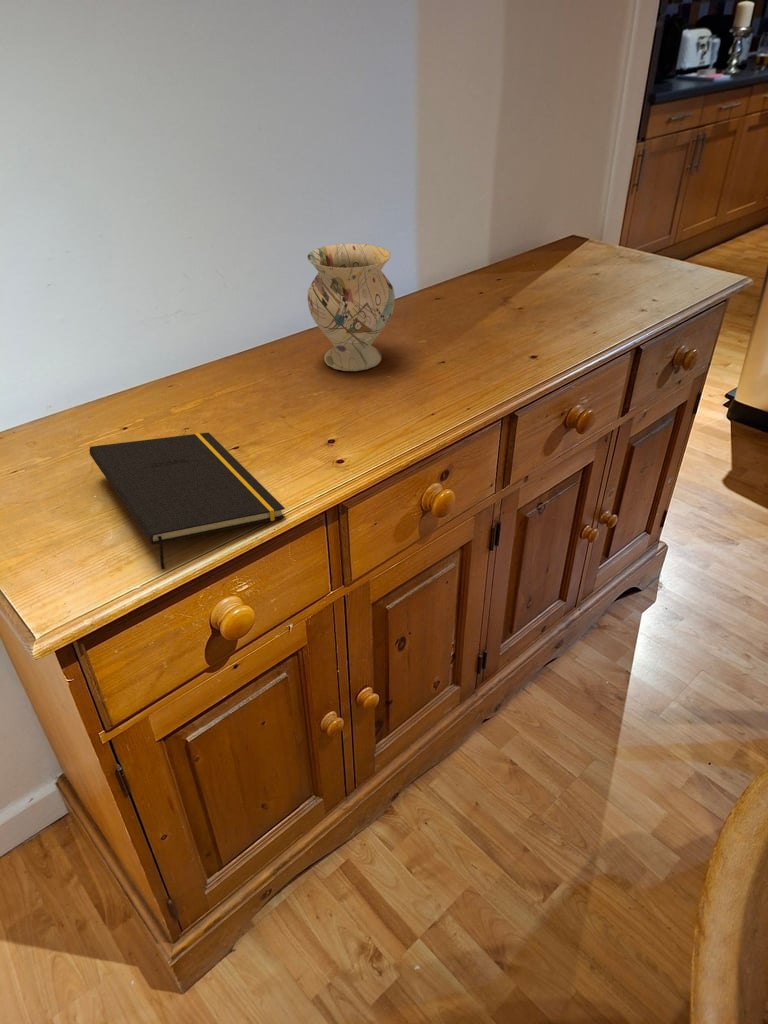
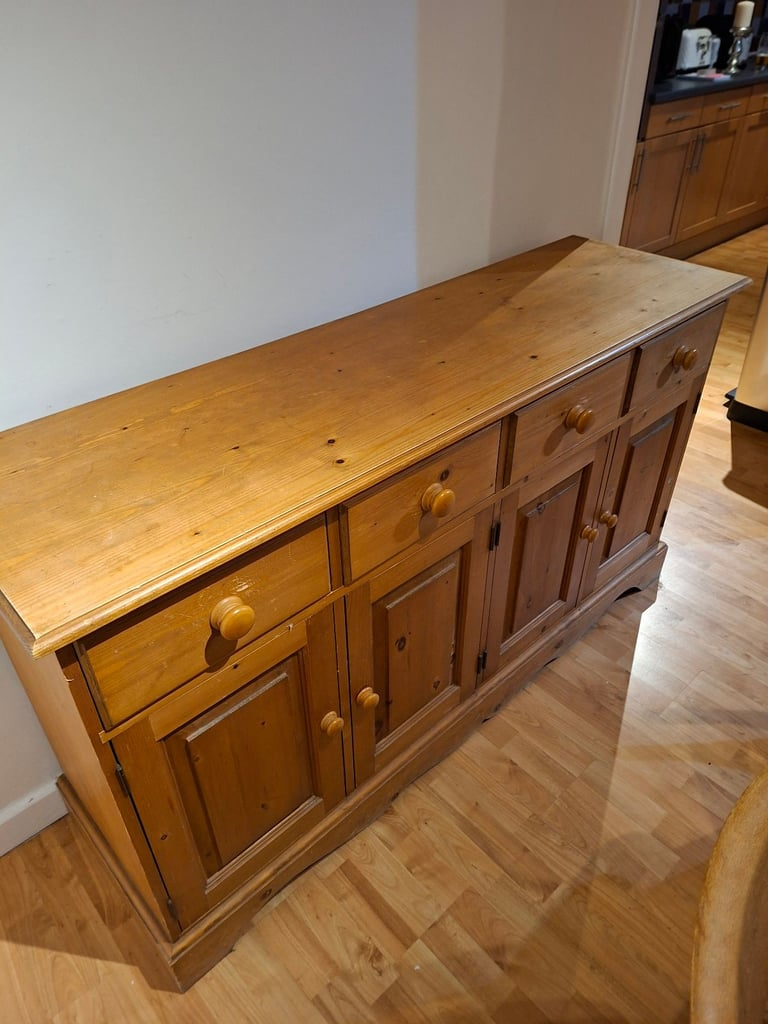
- notepad (183, 481)
- vase (351, 309)
